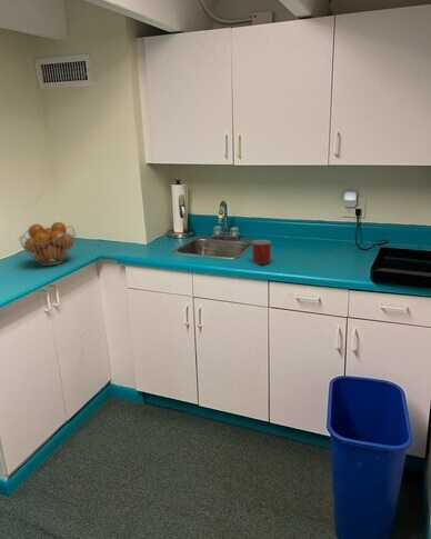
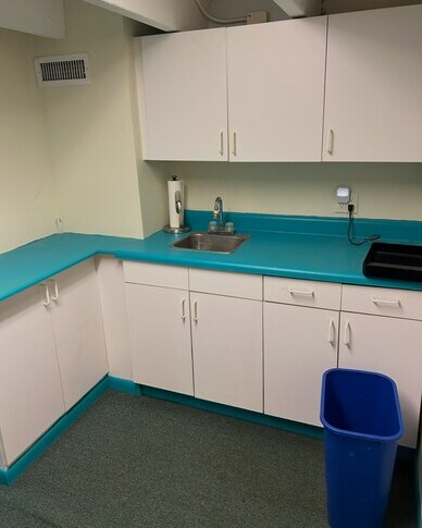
- fruit basket (48, 242)
- mug (262, 252)
